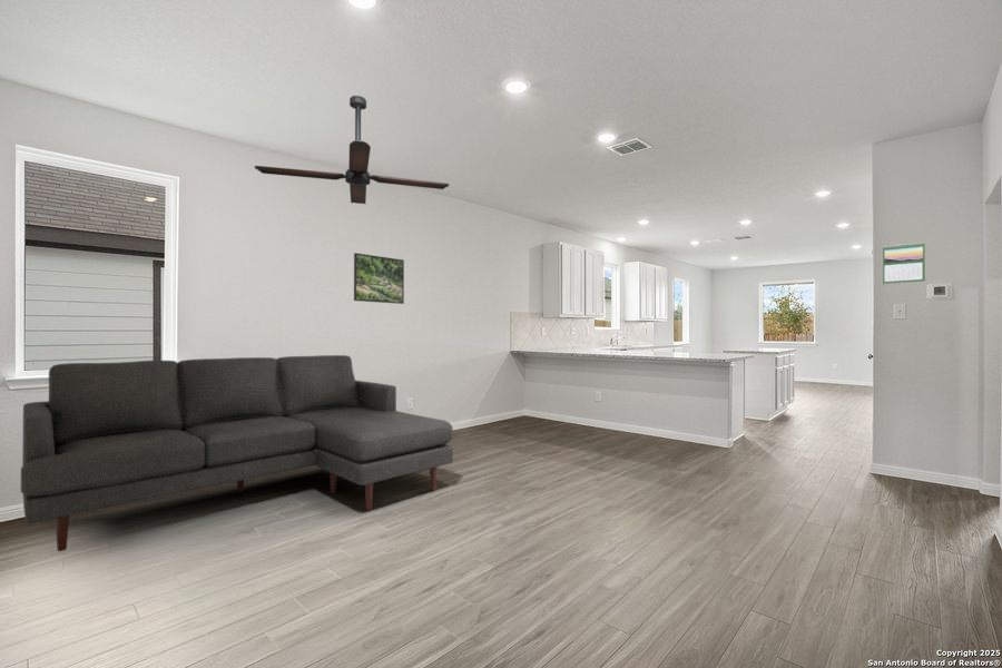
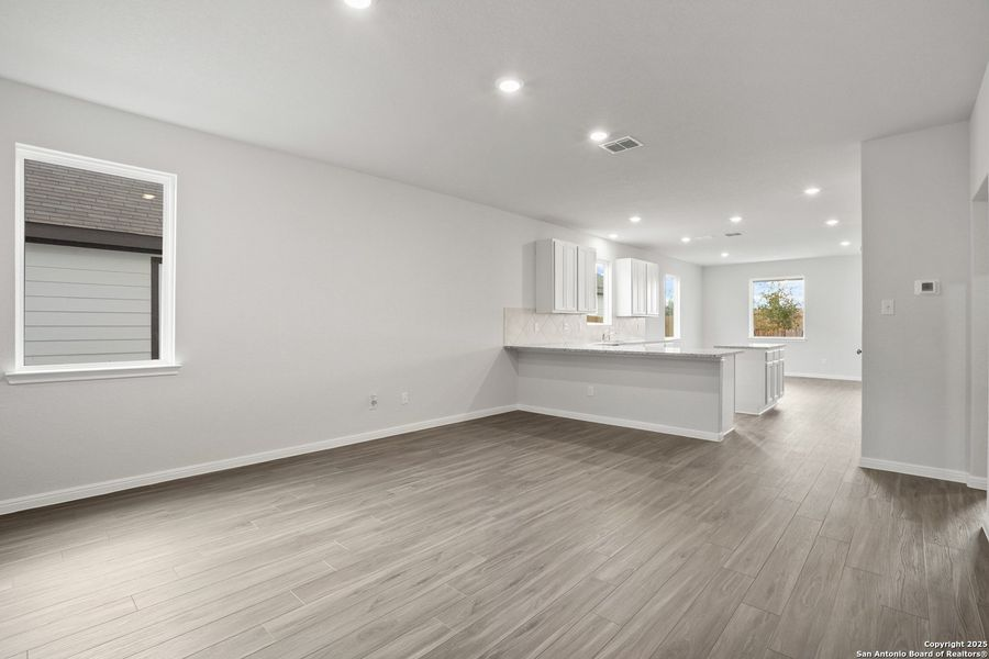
- calendar (903, 263)
- sofa (257, 431)
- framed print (380, 279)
- ceiling fan (357, 141)
